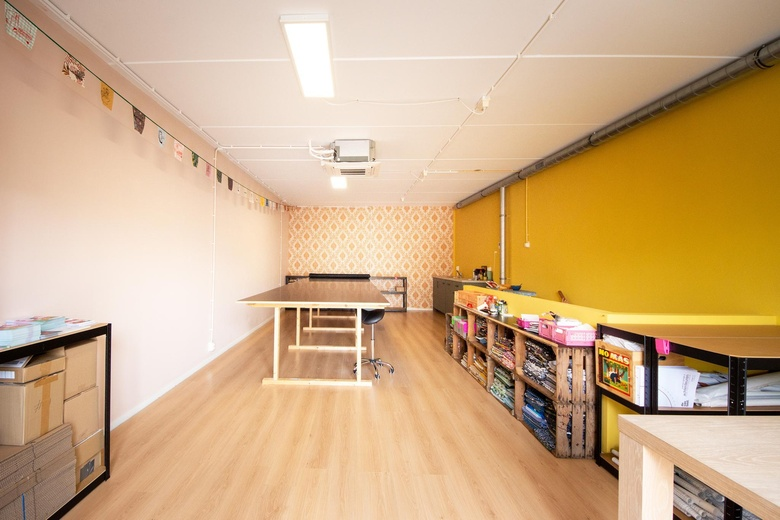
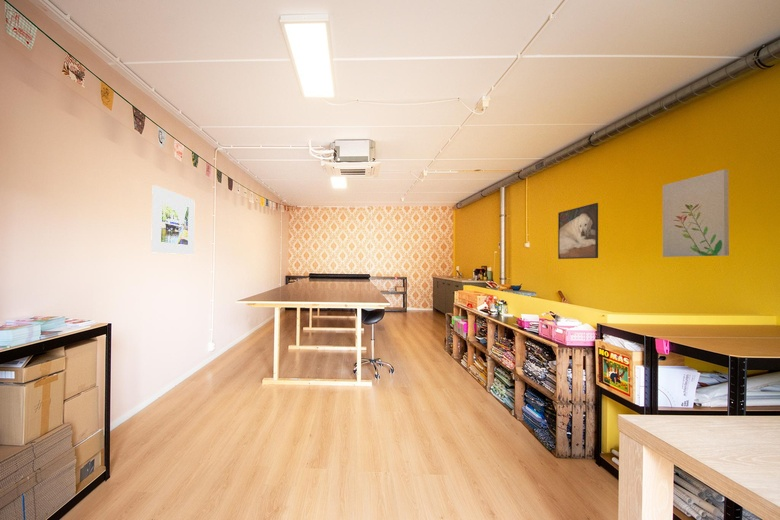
+ wall art (692, 217)
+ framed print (175, 223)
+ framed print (576, 233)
